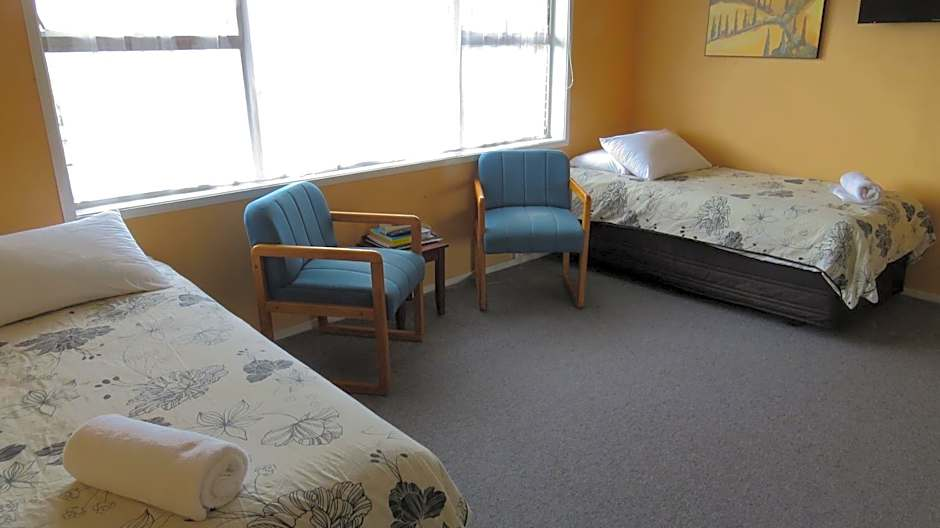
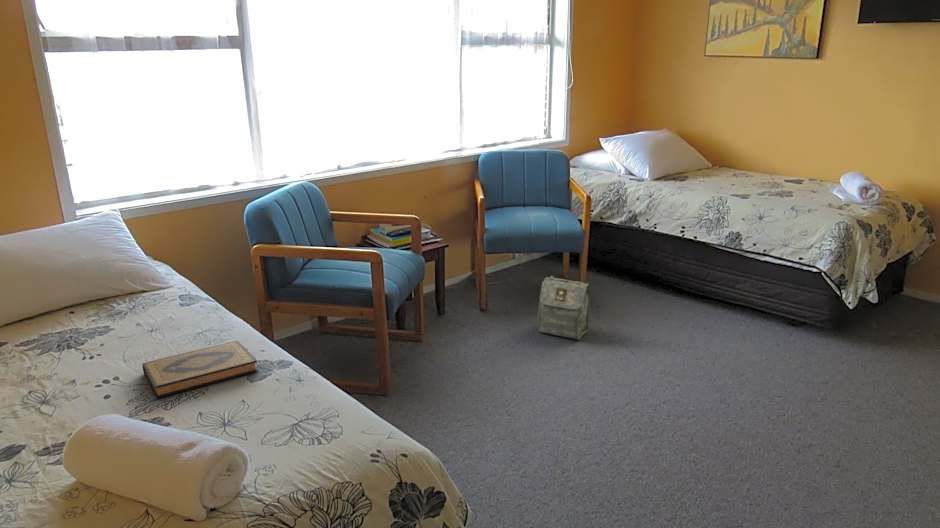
+ hardback book (200, 366)
+ bag (564, 305)
